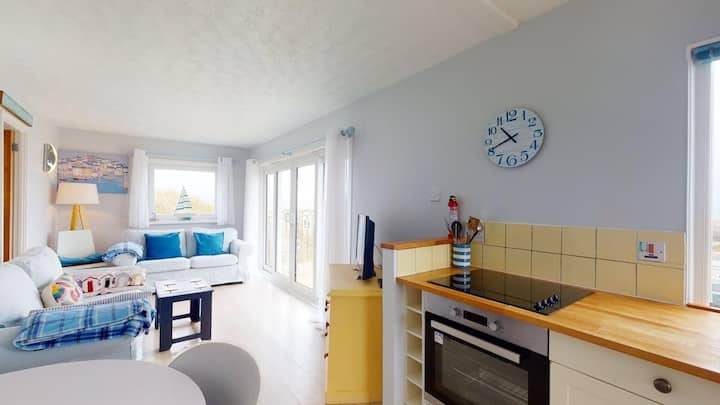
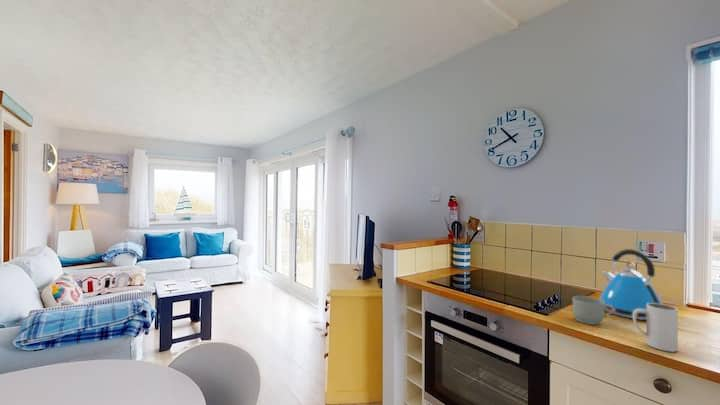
+ kettle (632, 281)
+ mug (592, 310)
+ mug (654, 325)
